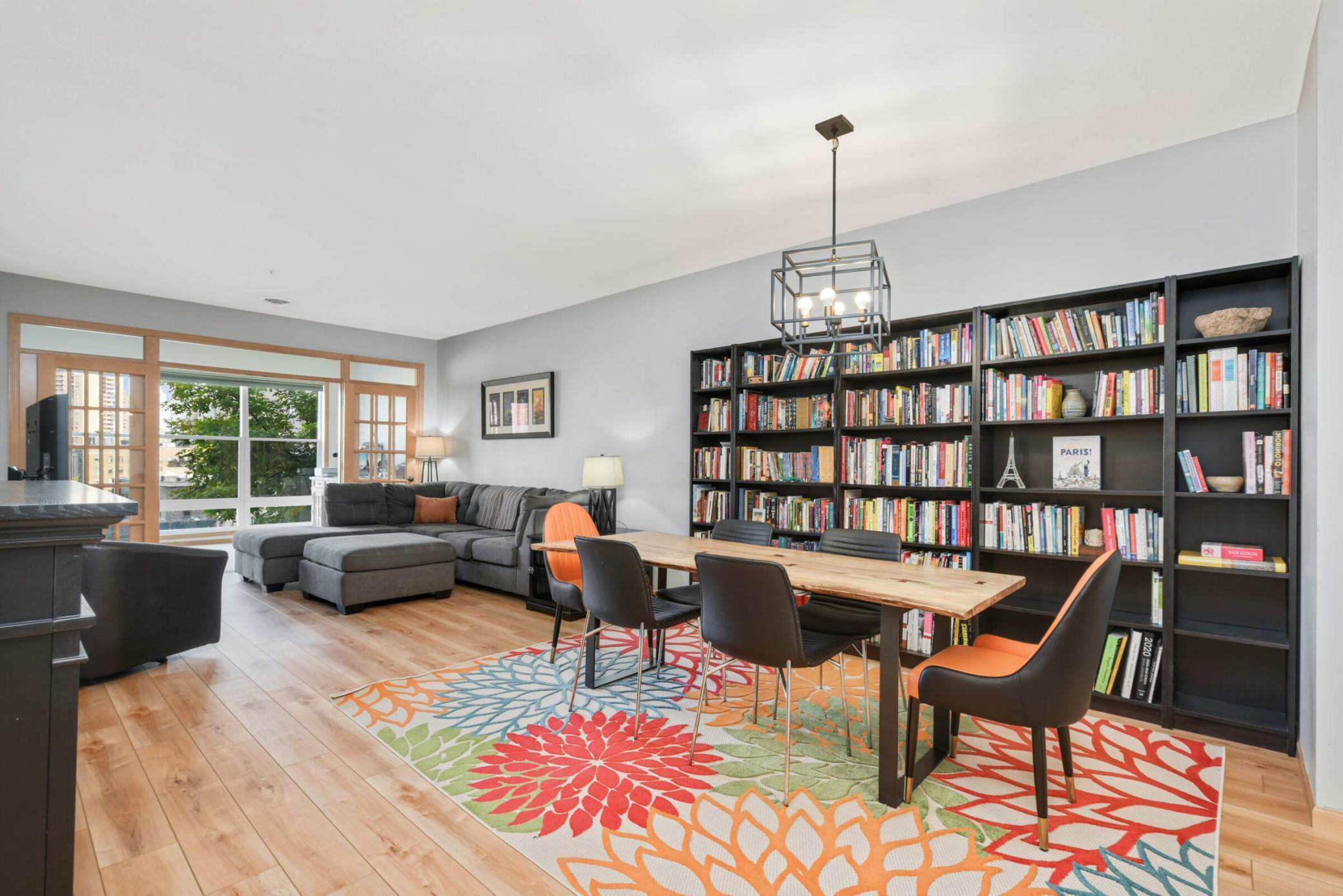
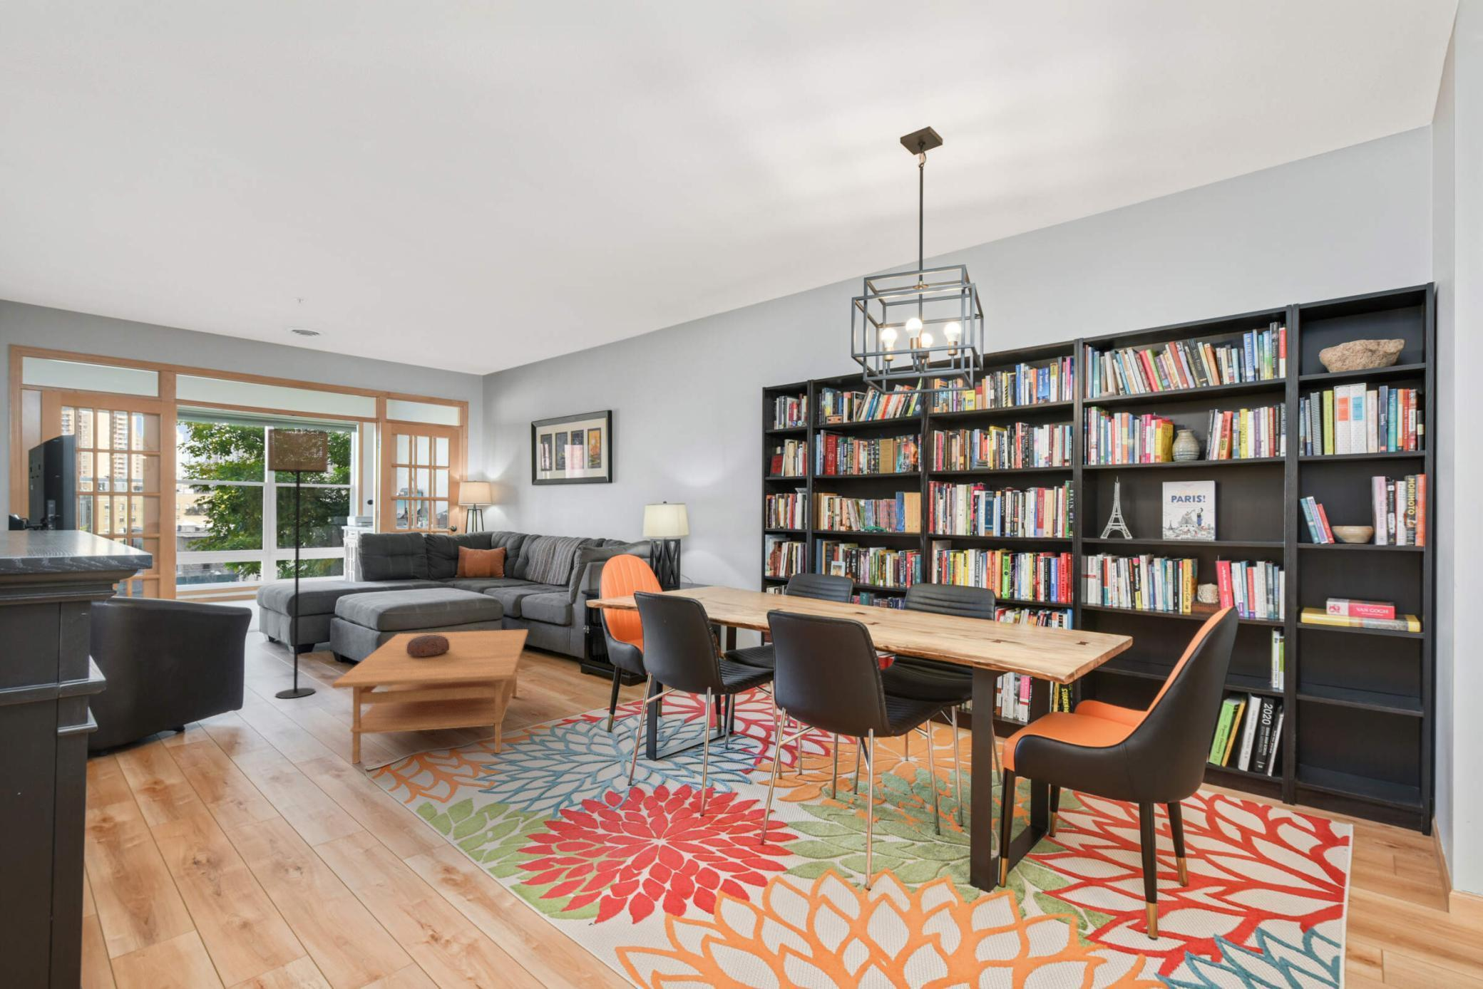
+ decorative bowl (427, 645)
+ coffee table (447, 688)
+ floor lamp (297, 562)
